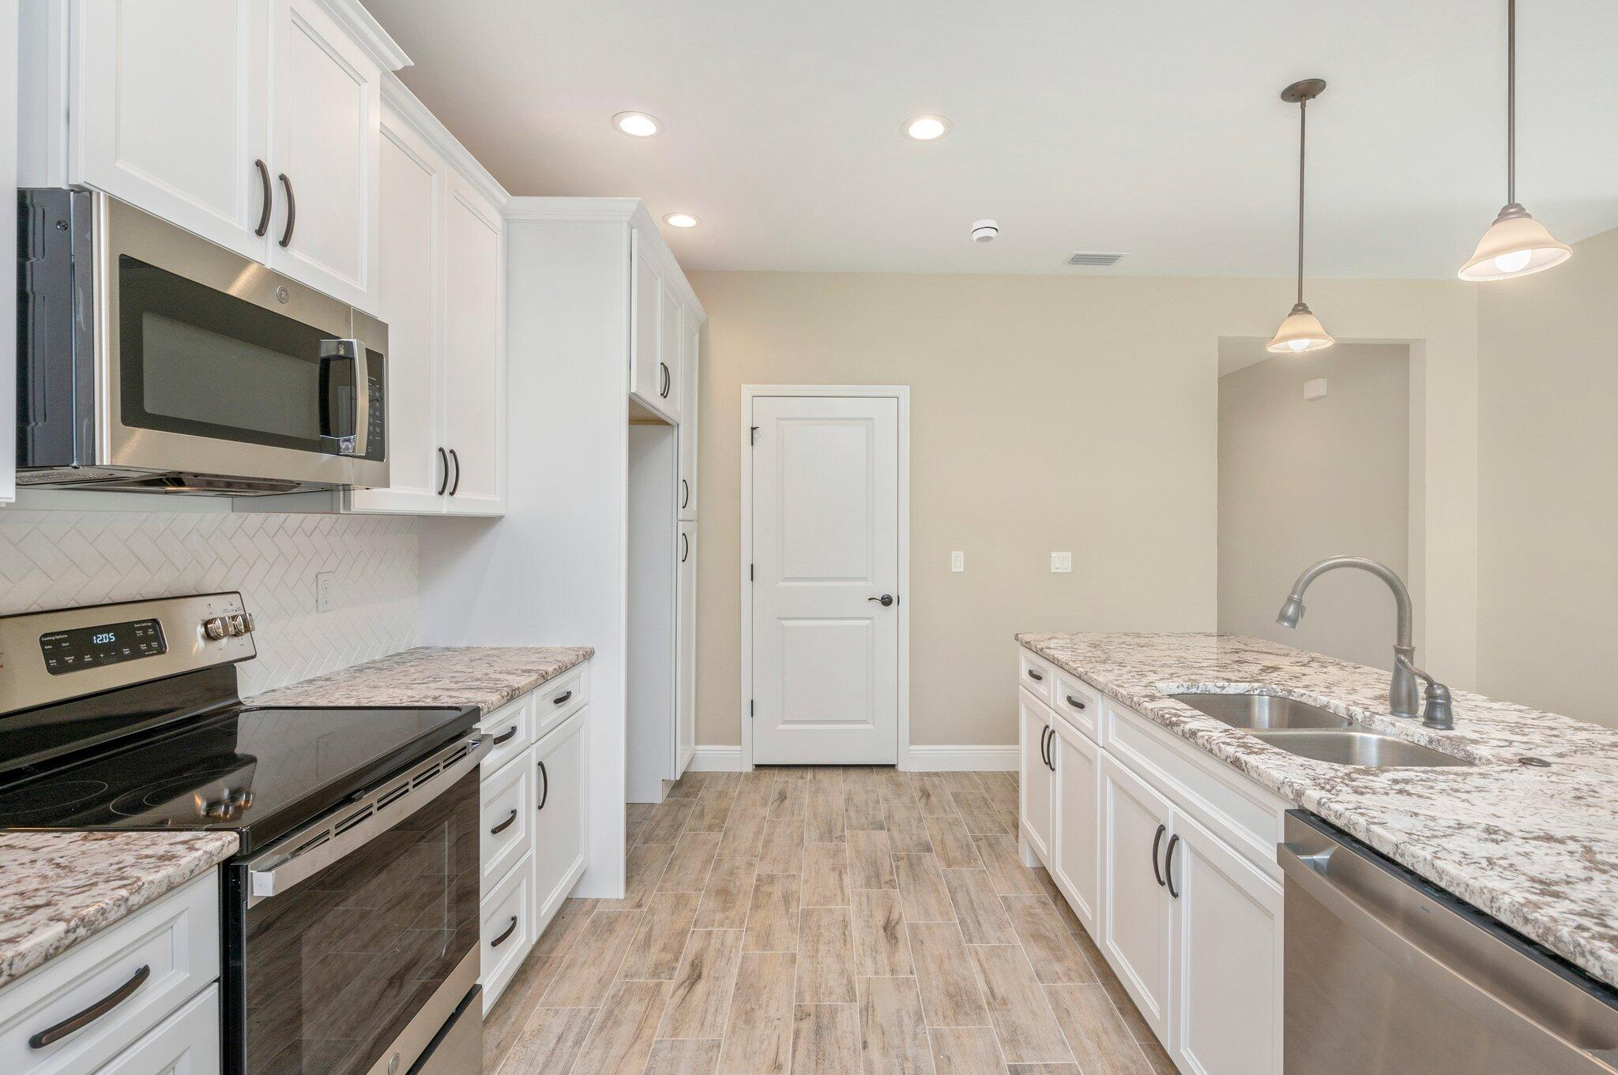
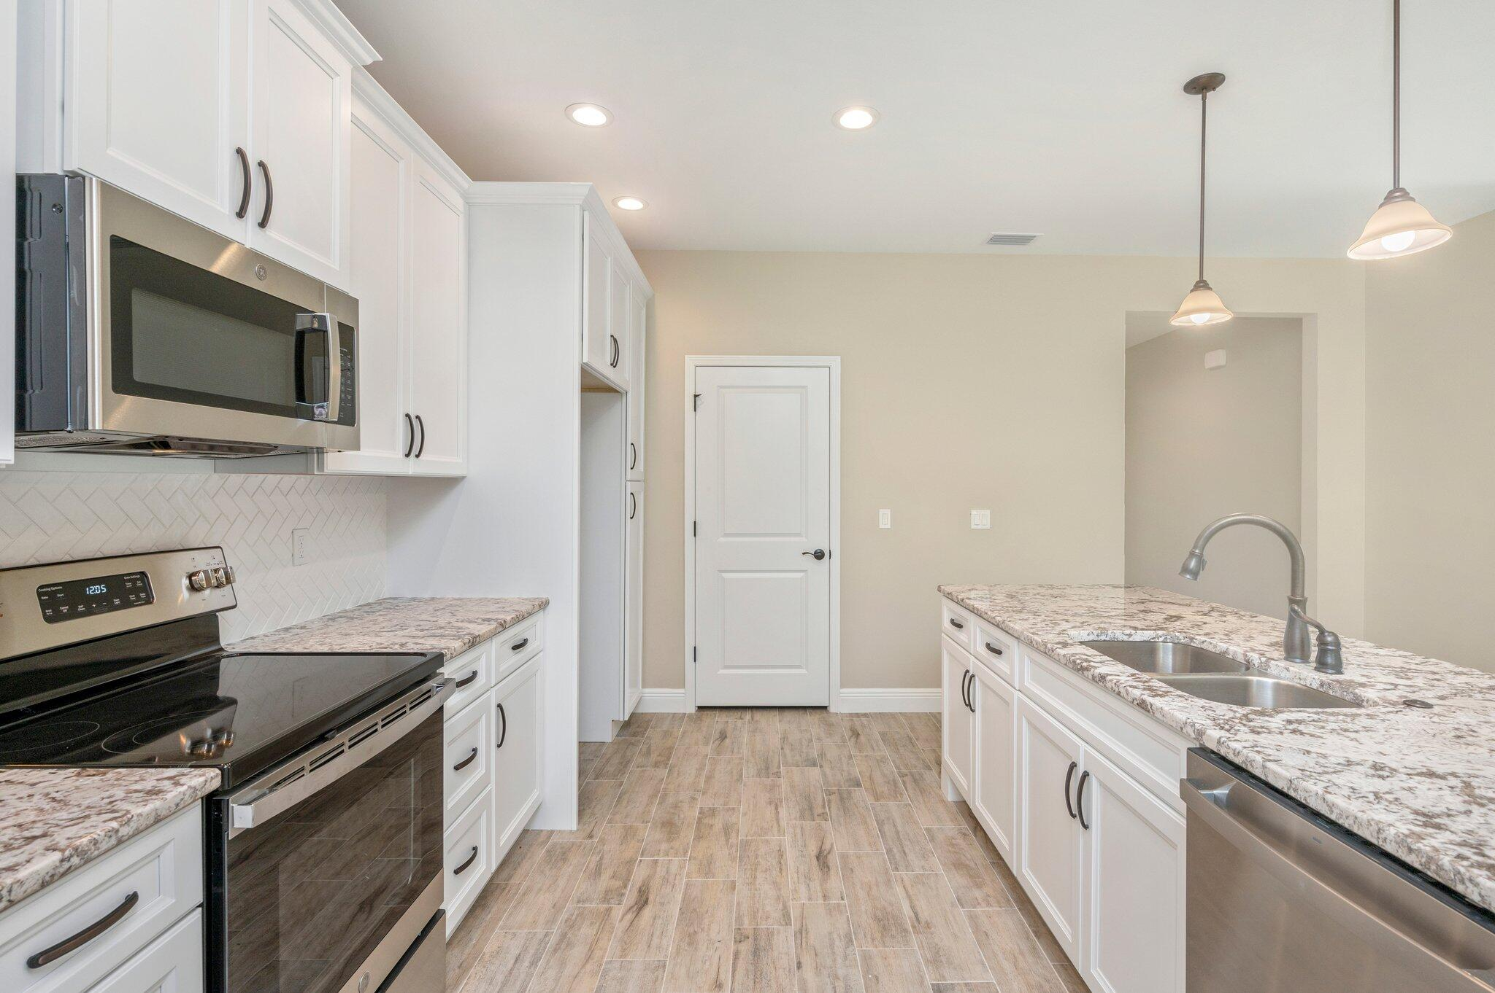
- smoke detector (984, 232)
